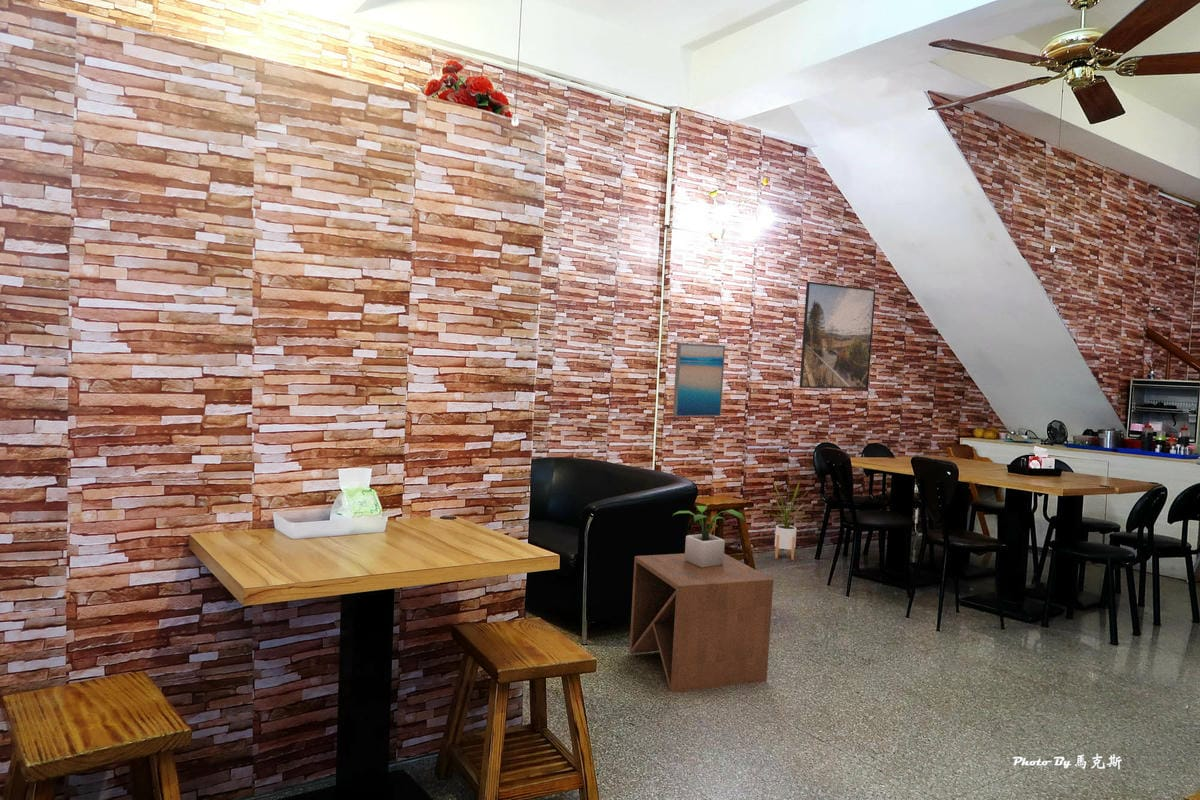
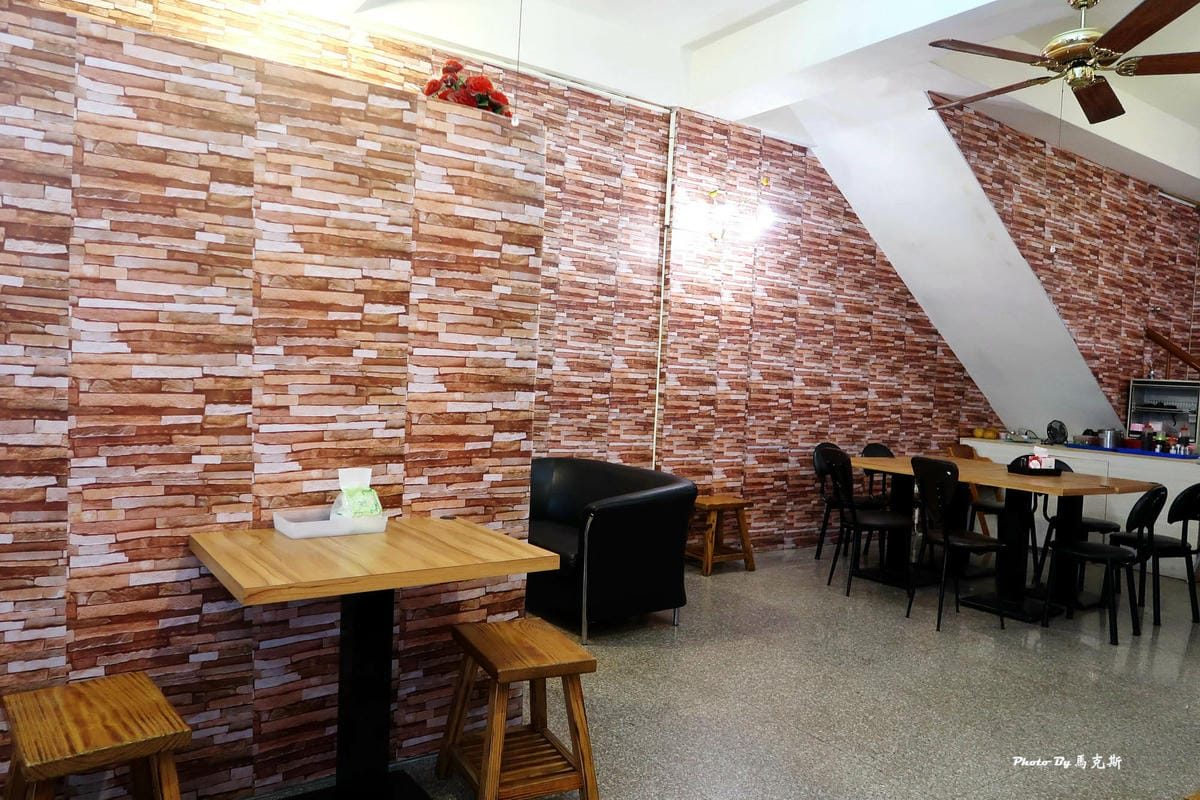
- potted plant (707, 535)
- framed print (838, 337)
- wall art (699, 380)
- side table (698, 617)
- house plant (786, 517)
